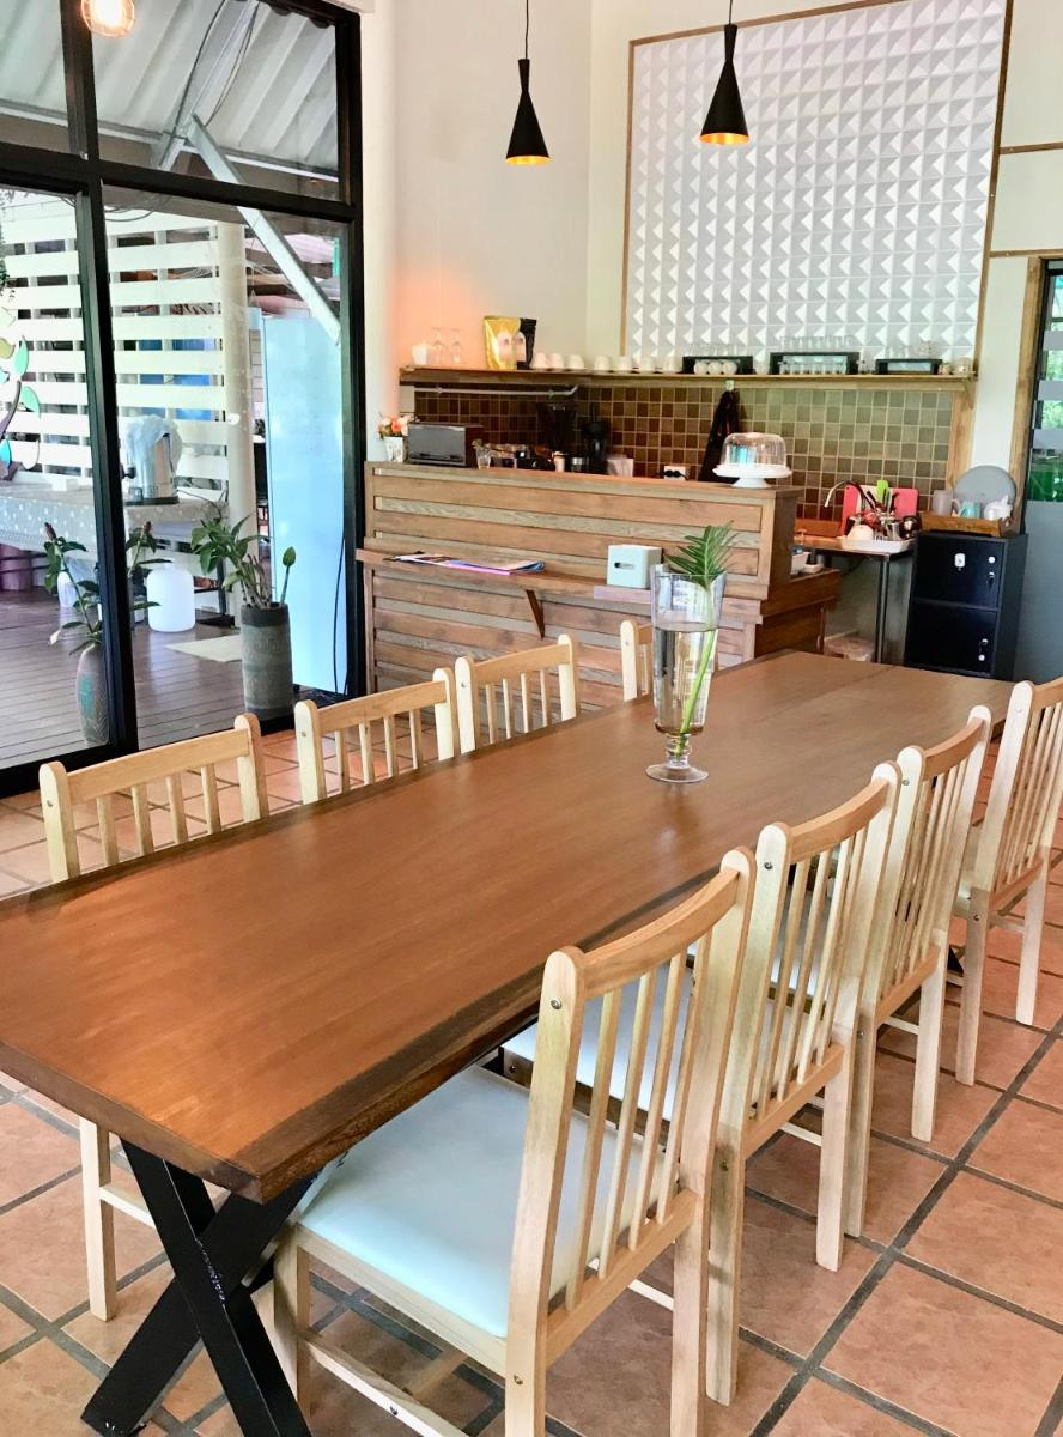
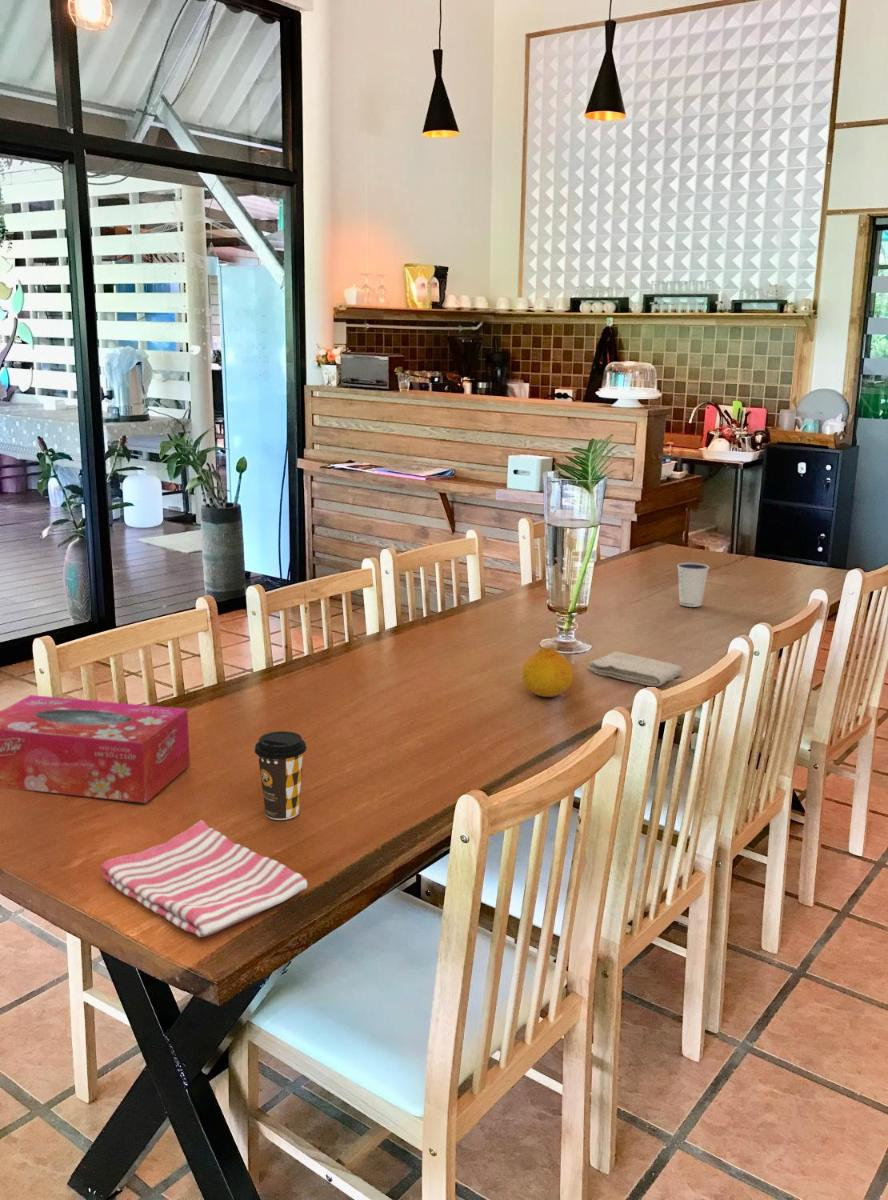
+ dixie cup (691, 585)
+ tissue box (85, 746)
+ fruit (547, 671)
+ dish towel (202, 875)
+ coffee cup (281, 776)
+ washcloth (634, 667)
